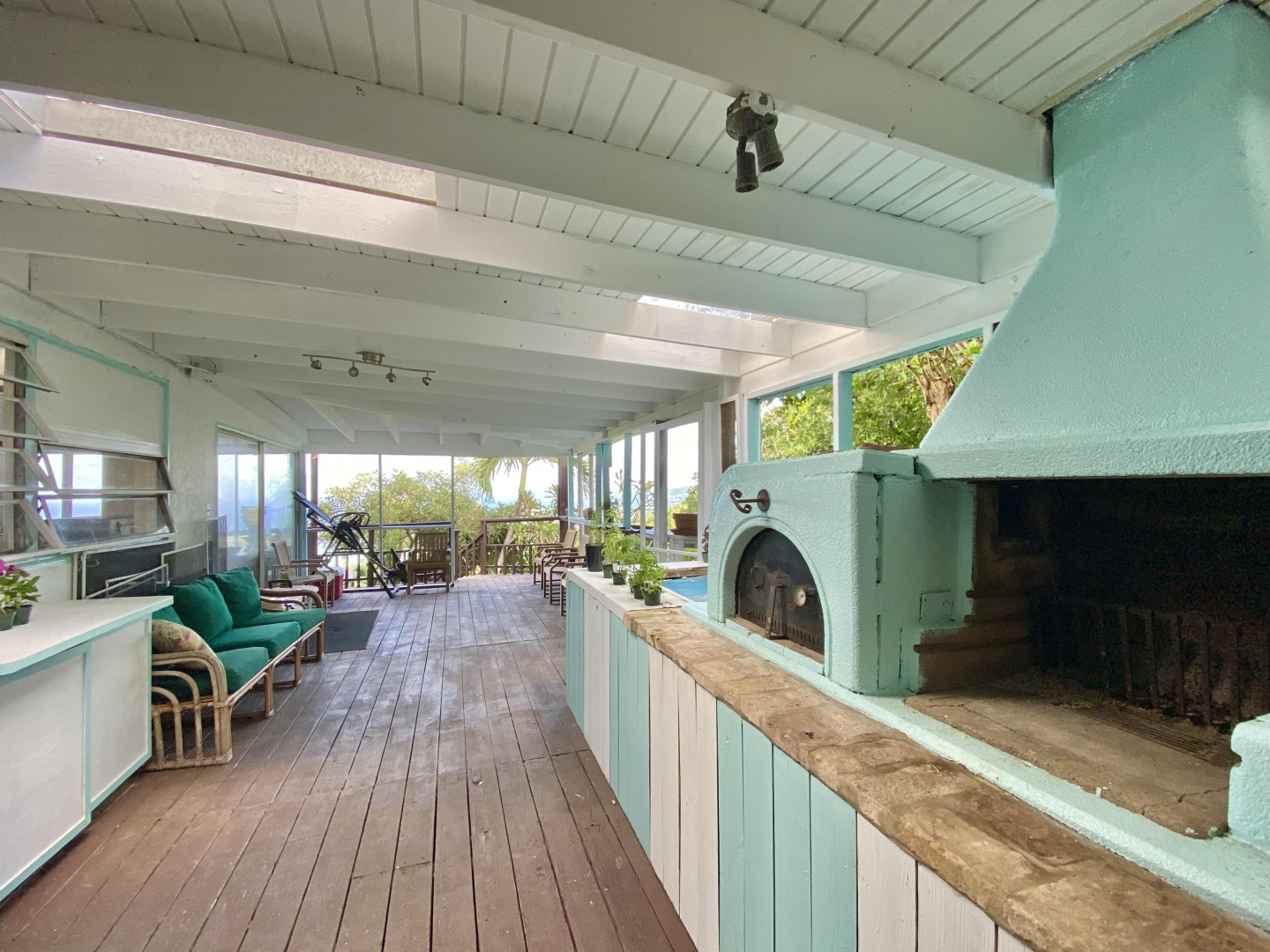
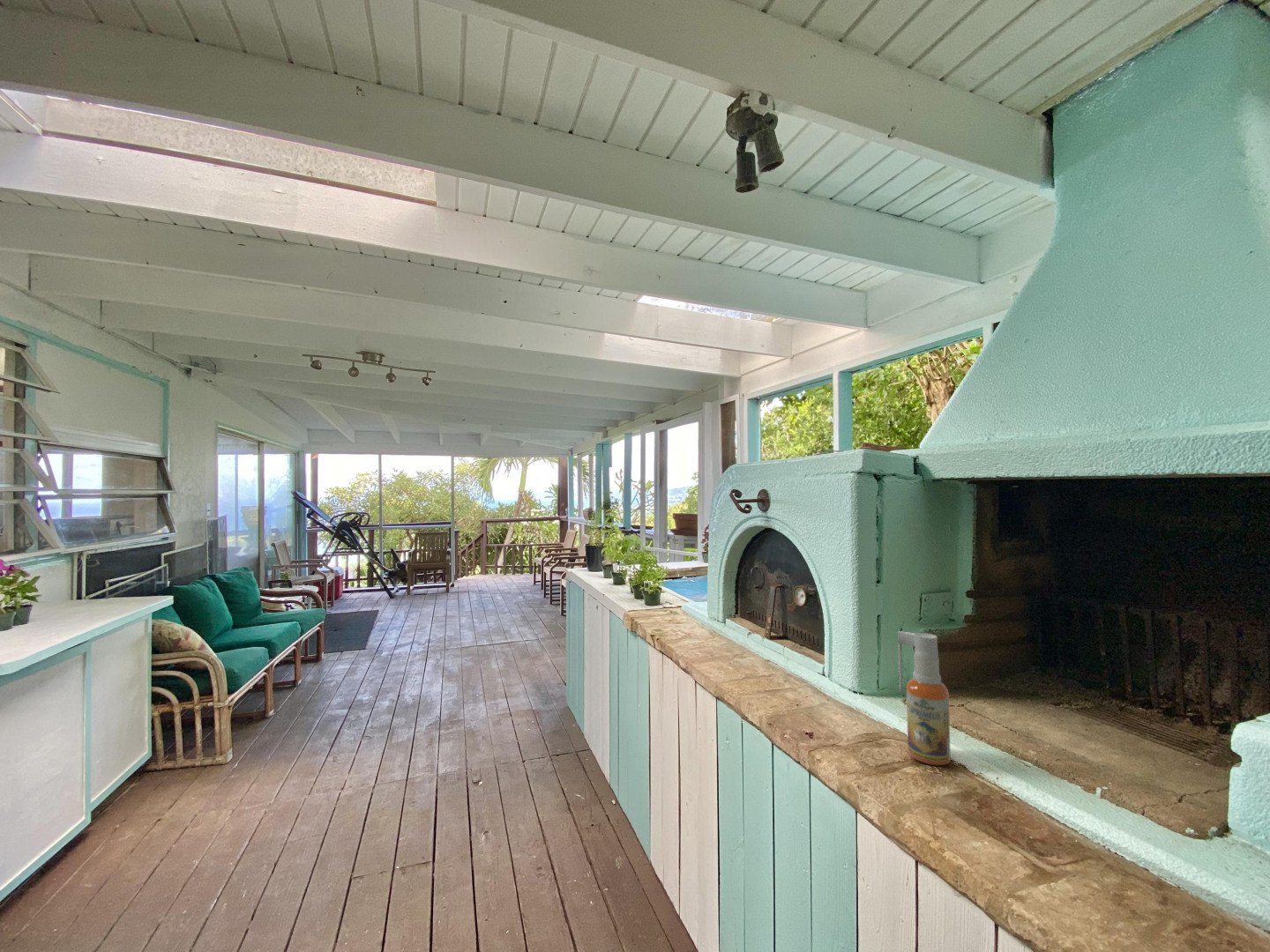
+ spray bottle (923, 694)
